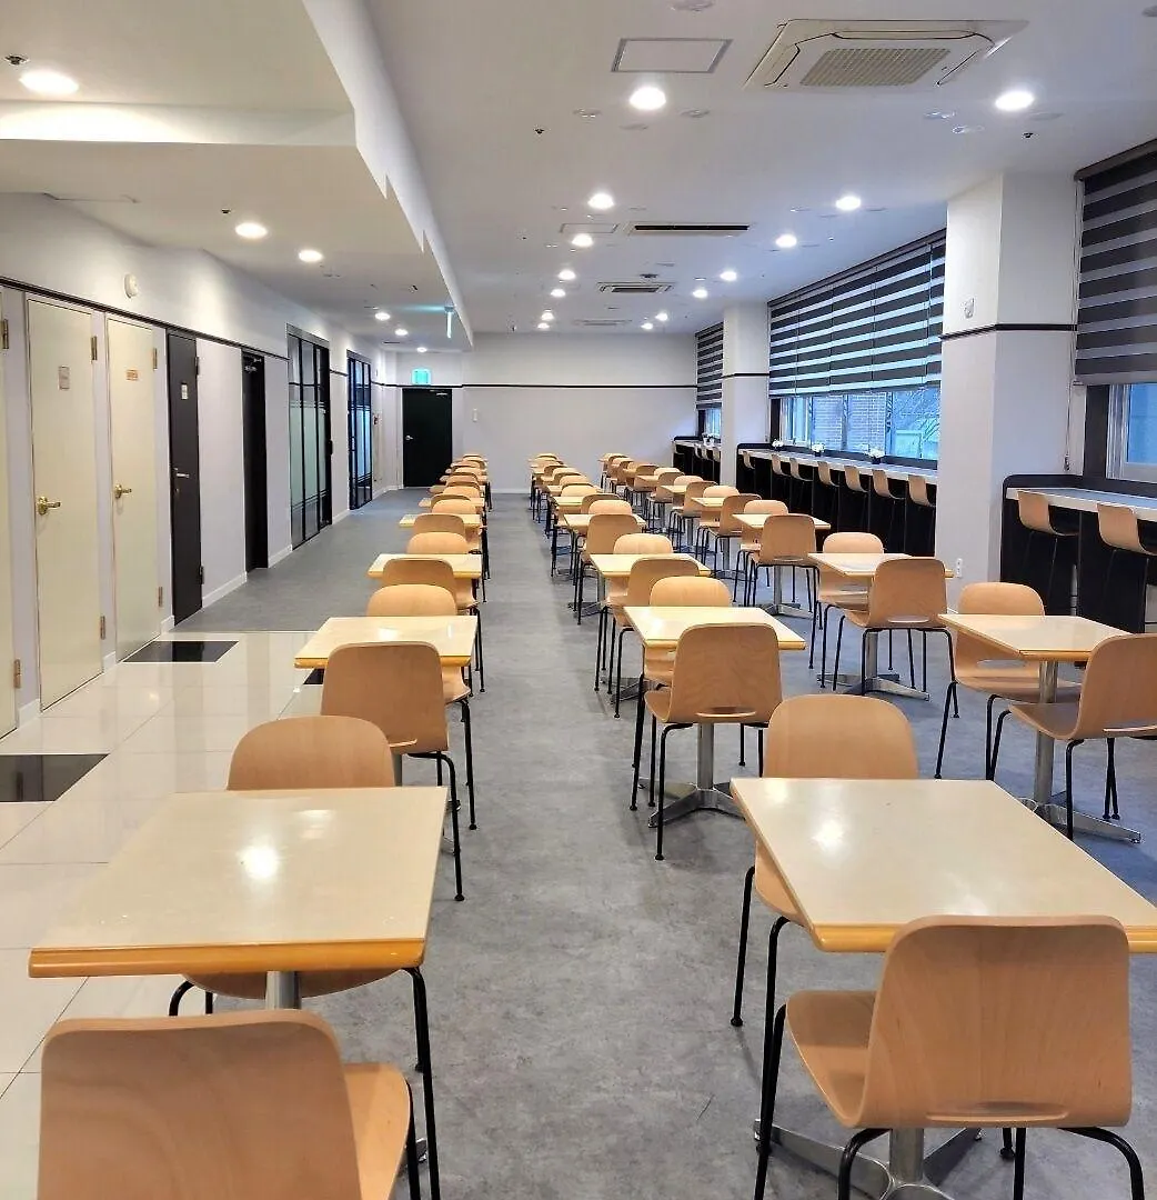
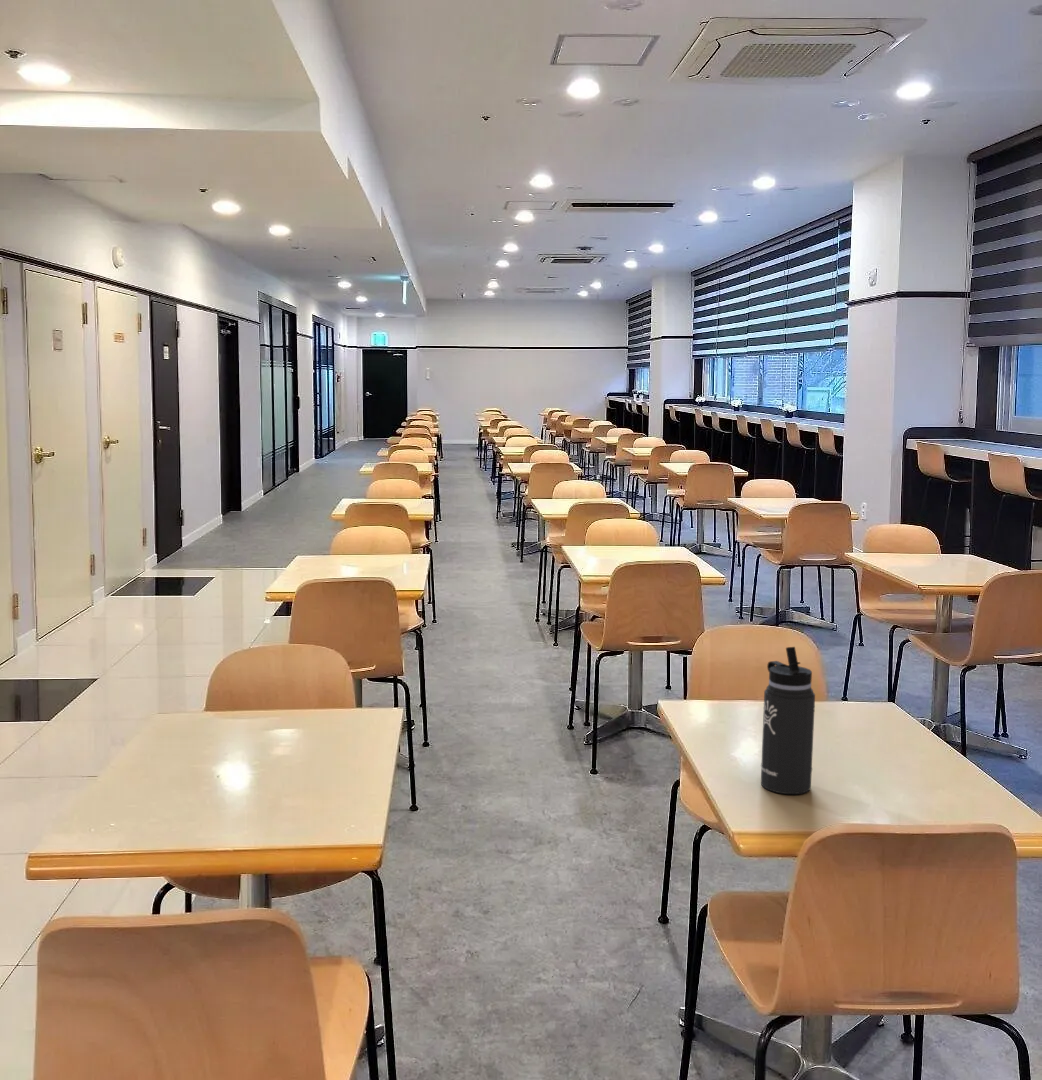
+ thermos bottle (785, 715)
